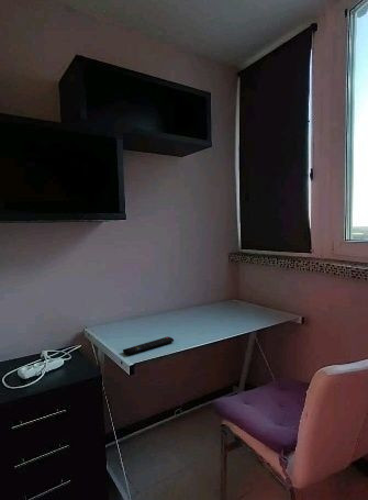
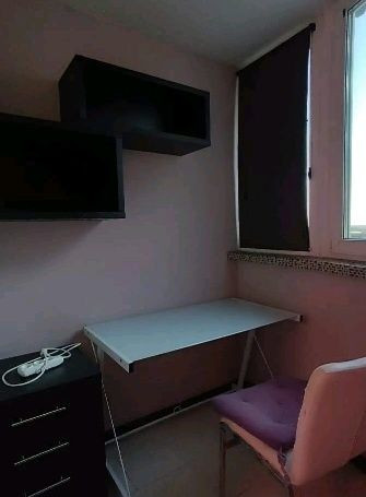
- remote control (149, 345)
